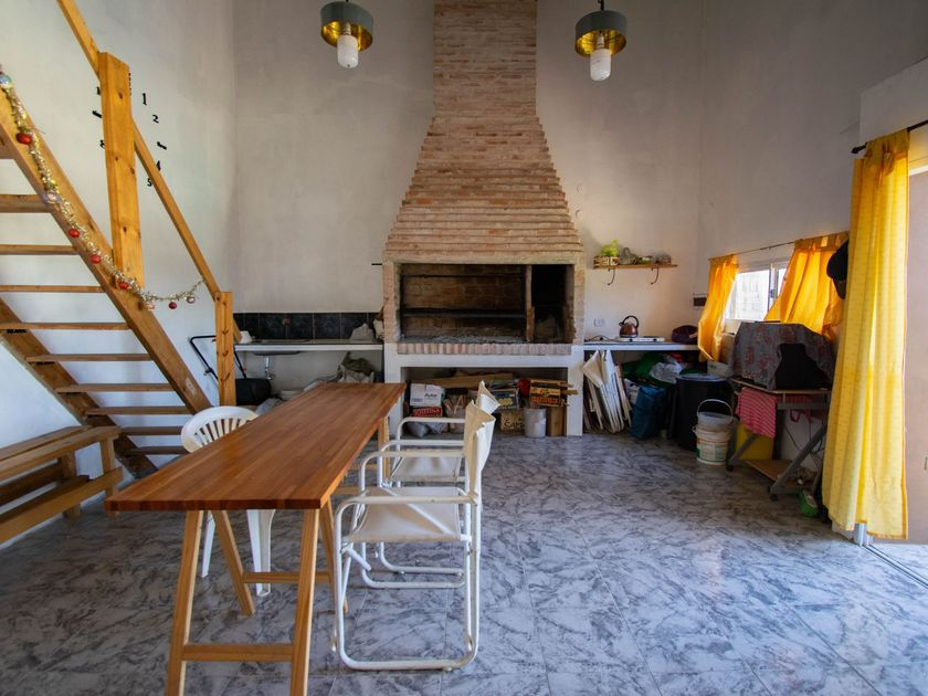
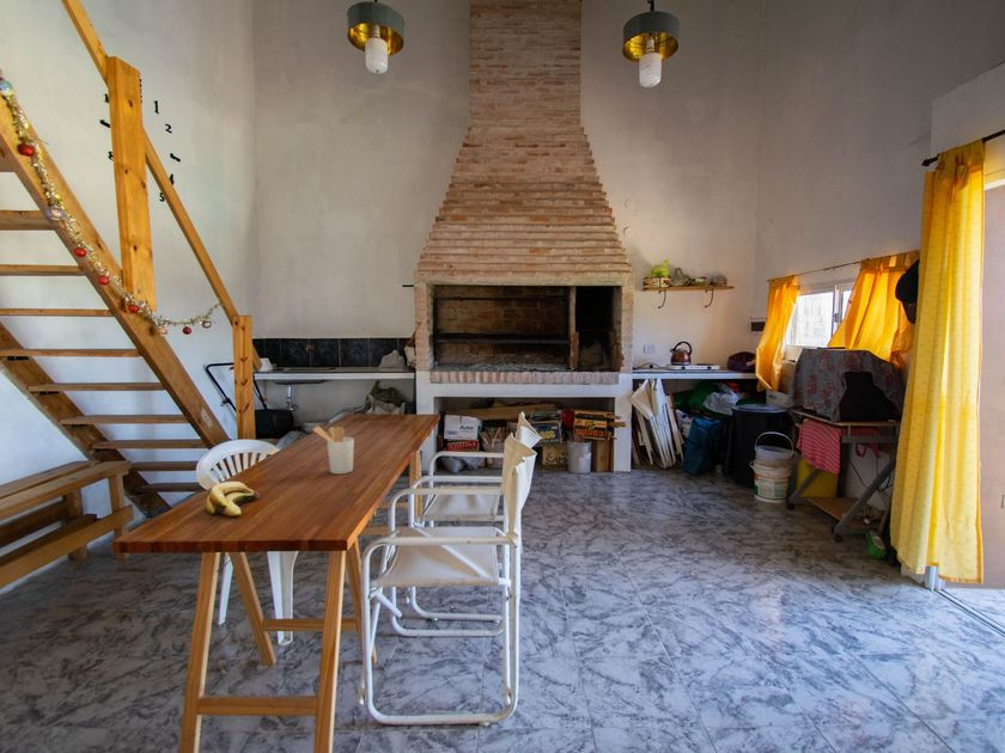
+ utensil holder (333, 447)
+ banana (236, 495)
